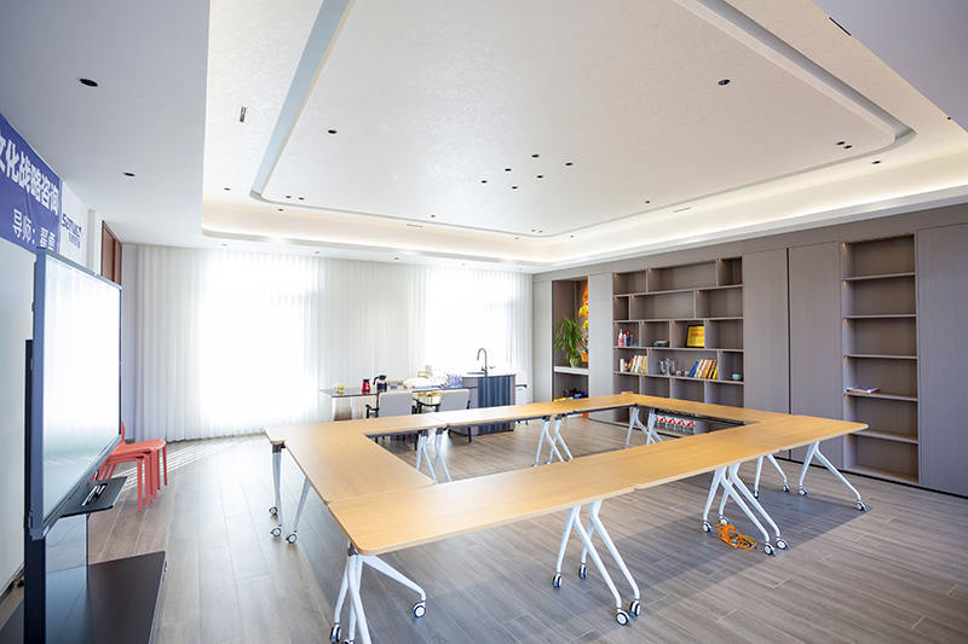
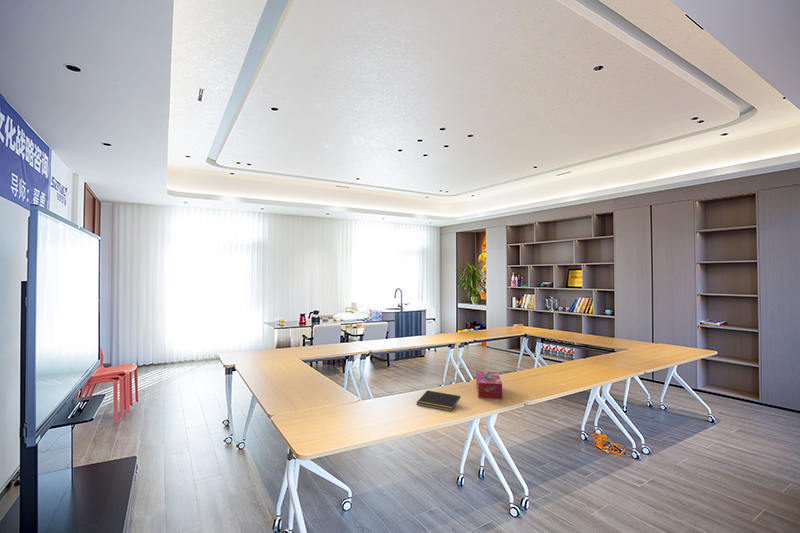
+ tissue box (488, 384)
+ notepad (438, 400)
